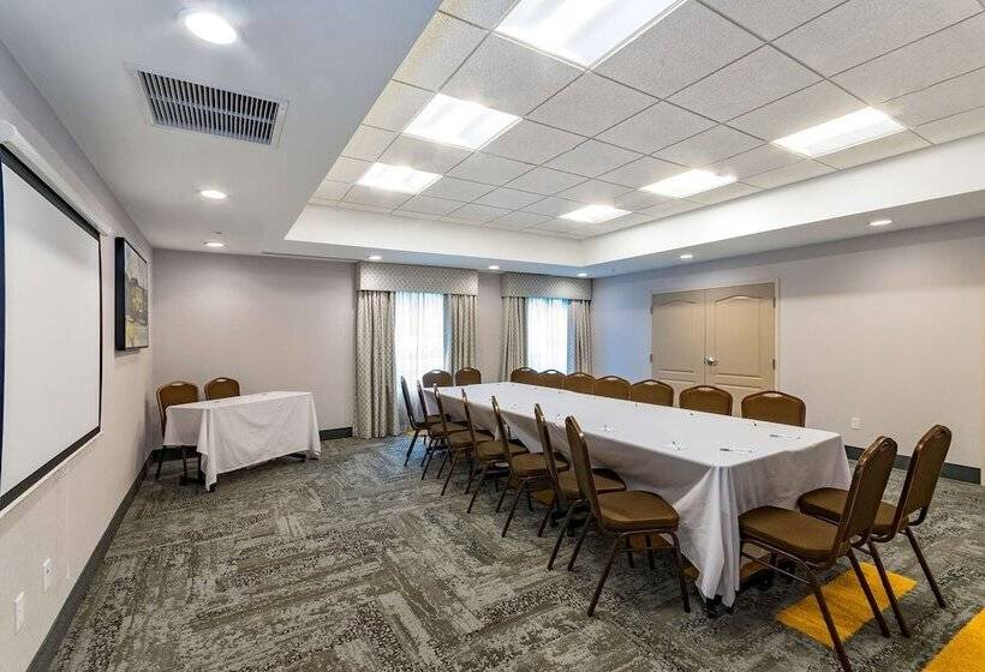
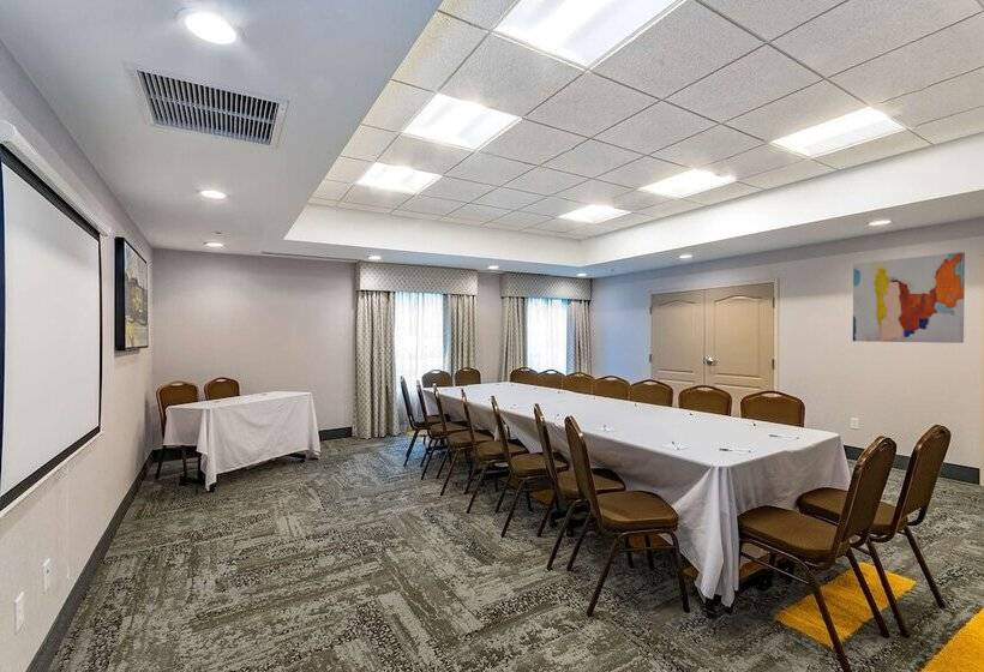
+ wall art (904, 300)
